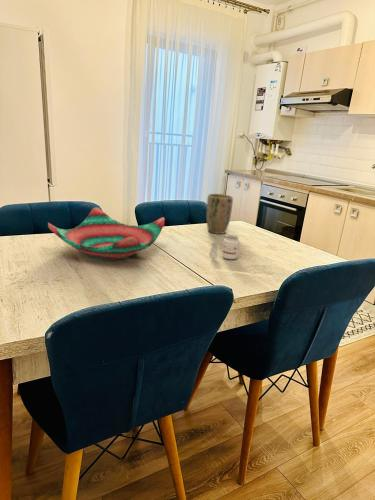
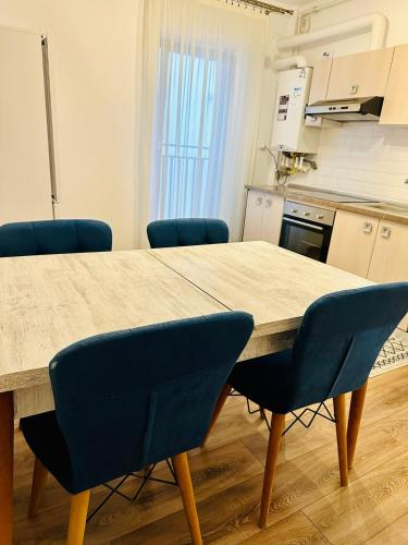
- decorative bowl (110, 236)
- candle (225, 247)
- plant pot (218, 214)
